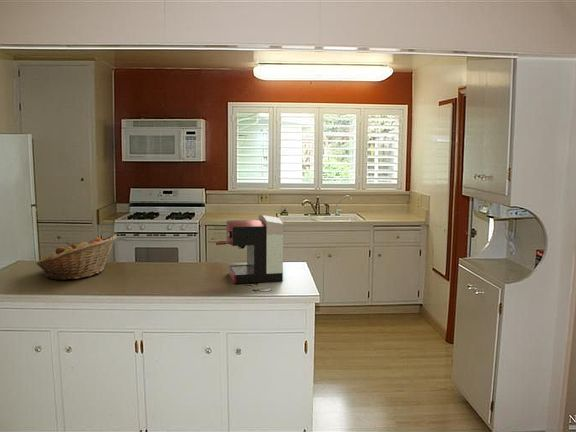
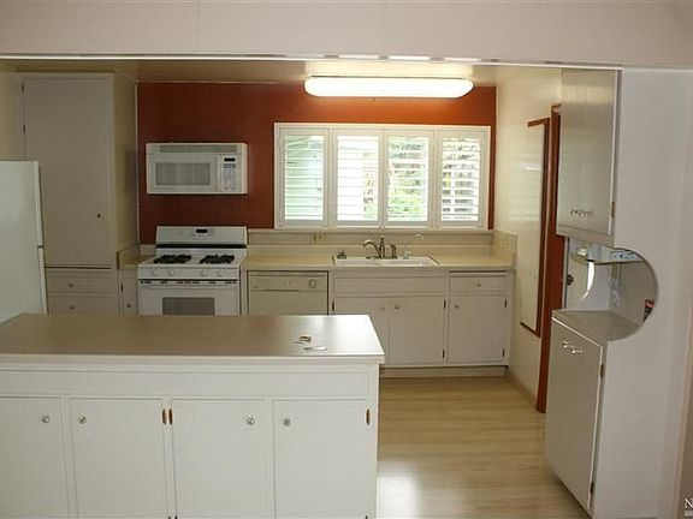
- coffee maker (247, 246)
- fruit basket (78, 255)
